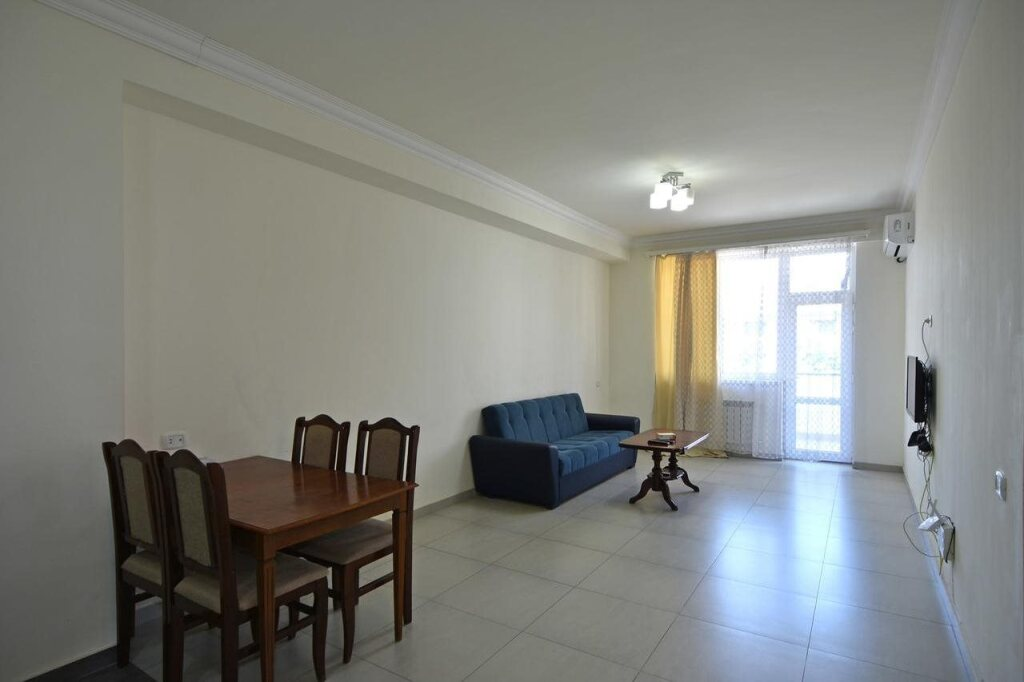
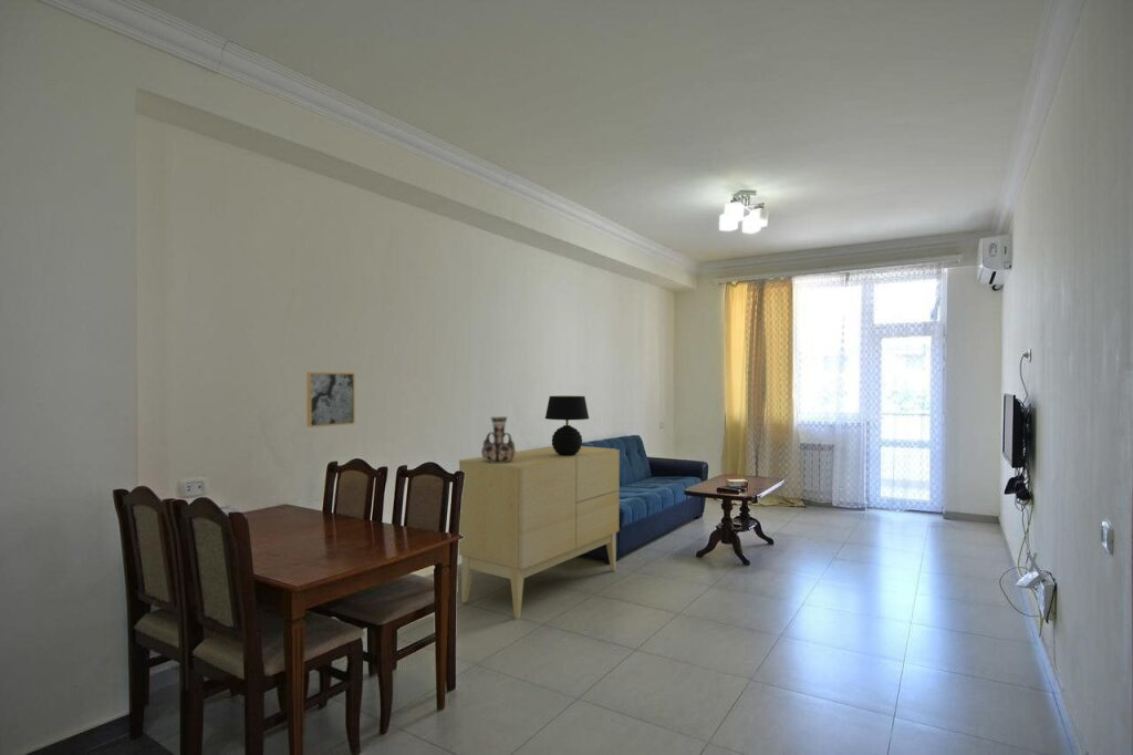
+ sideboard (544, 519)
+ wall art (331, 399)
+ decorative vase (498, 438)
+ table lamp (566, 425)
